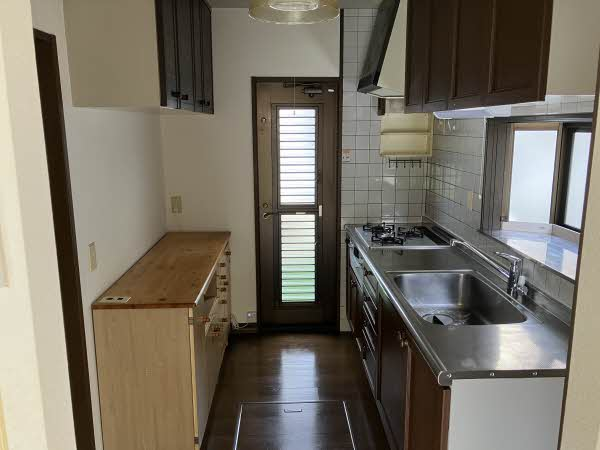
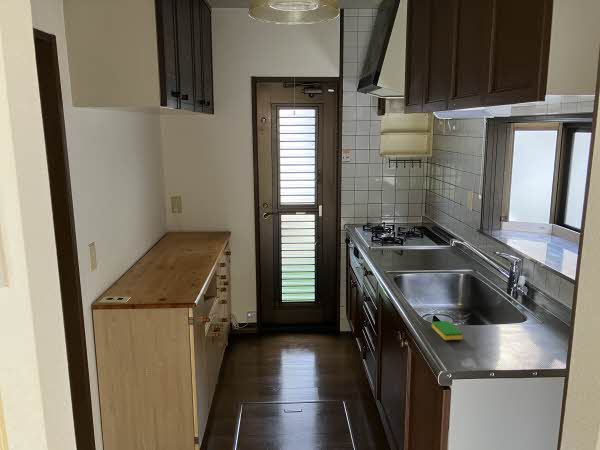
+ dish sponge (446, 330)
